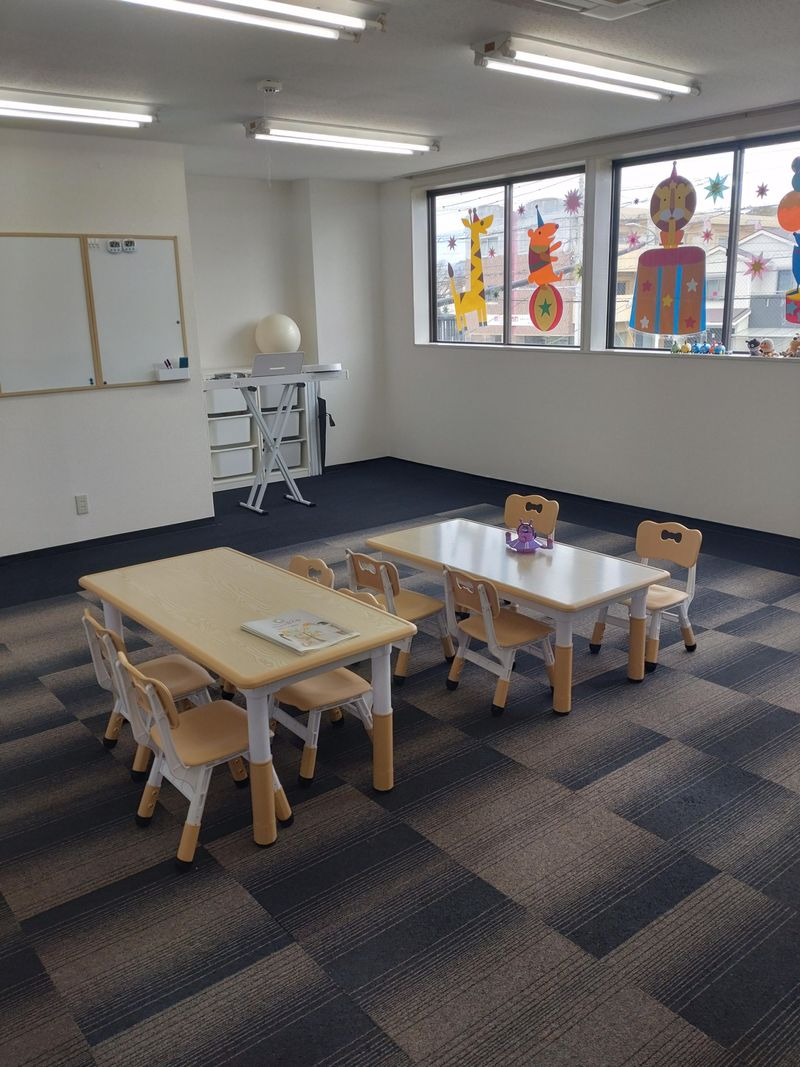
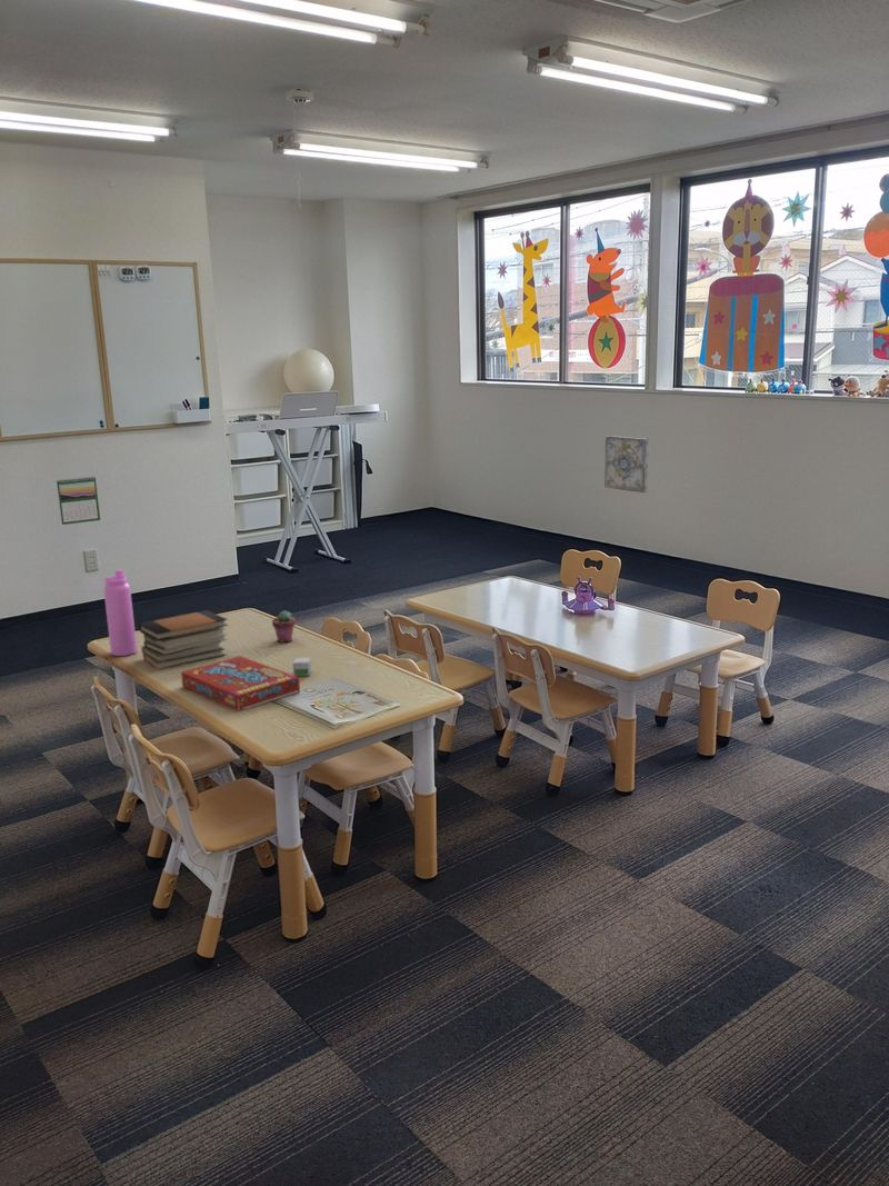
+ calendar (78, 499)
+ potted succulent (283, 625)
+ wall art (626, 464)
+ snack box (239, 681)
+ water bottle (119, 611)
+ small box (302, 666)
+ book stack (184, 638)
